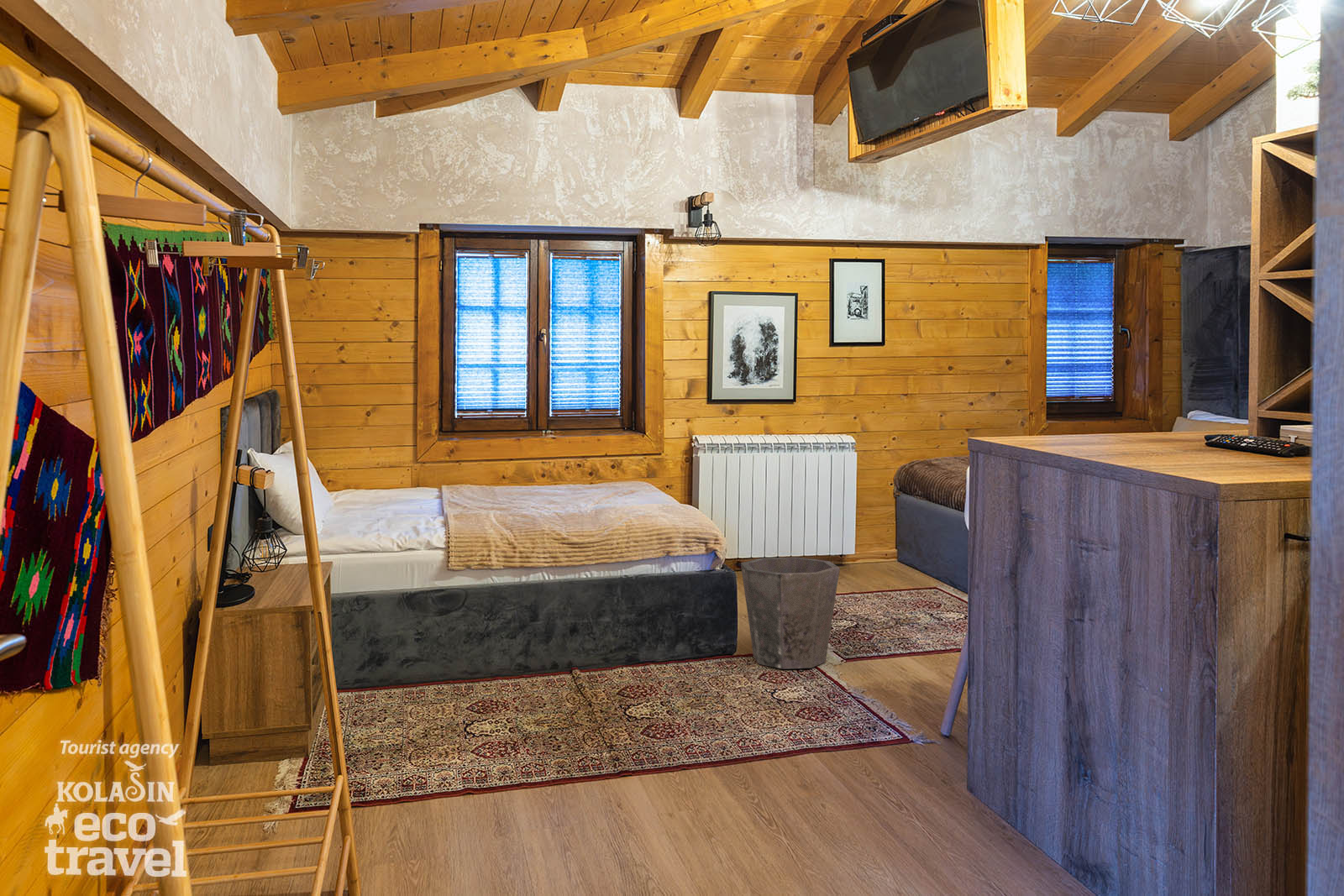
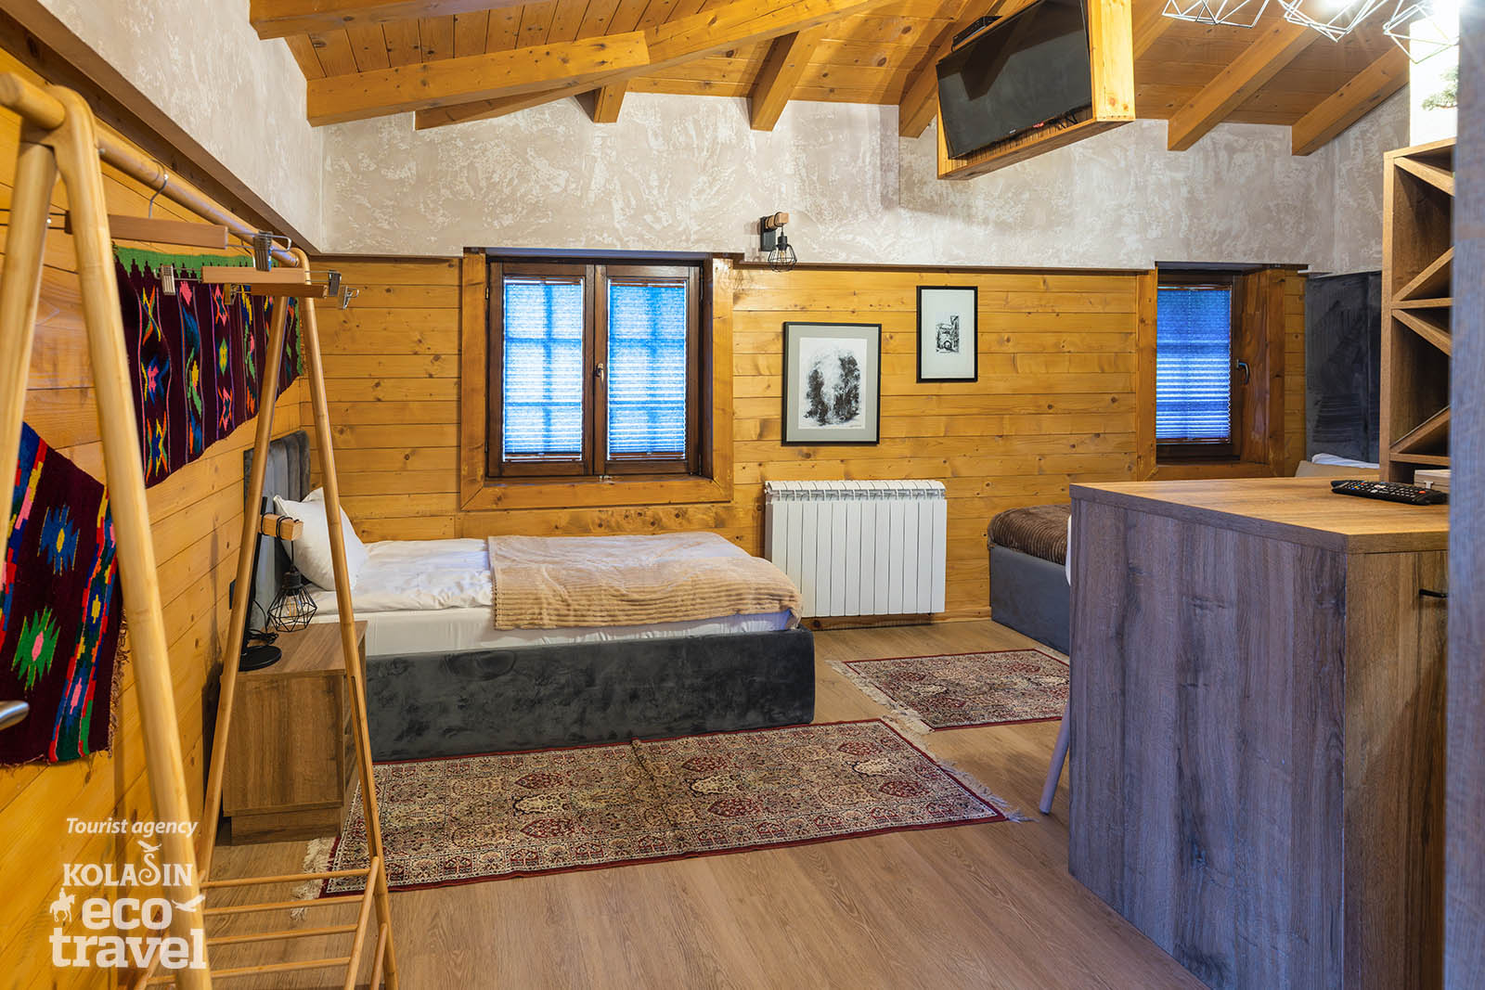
- waste bin (789, 612)
